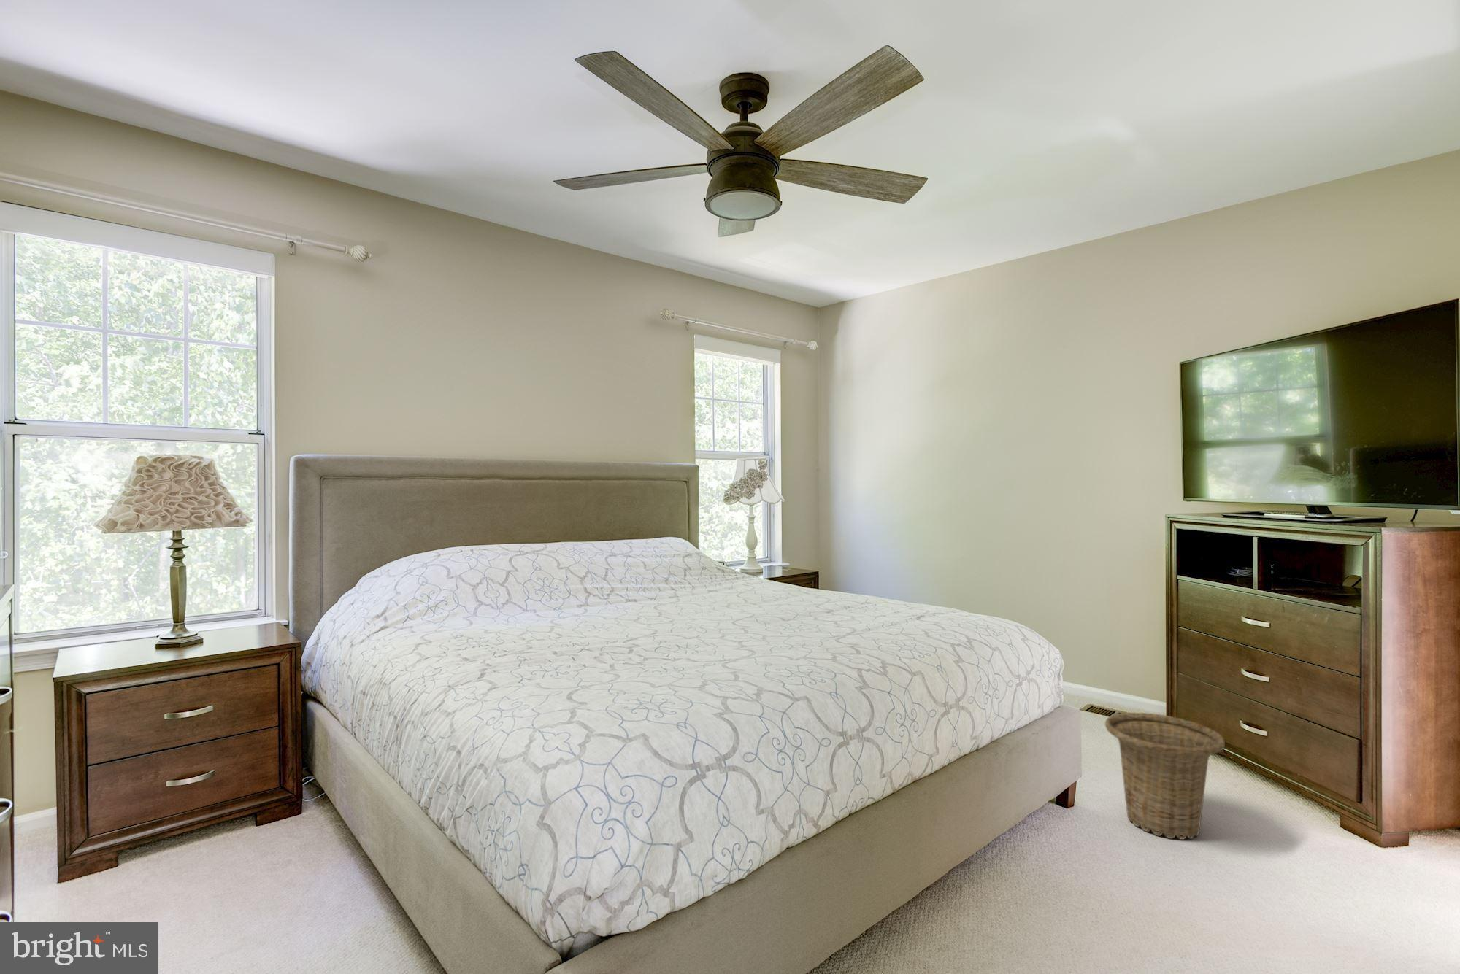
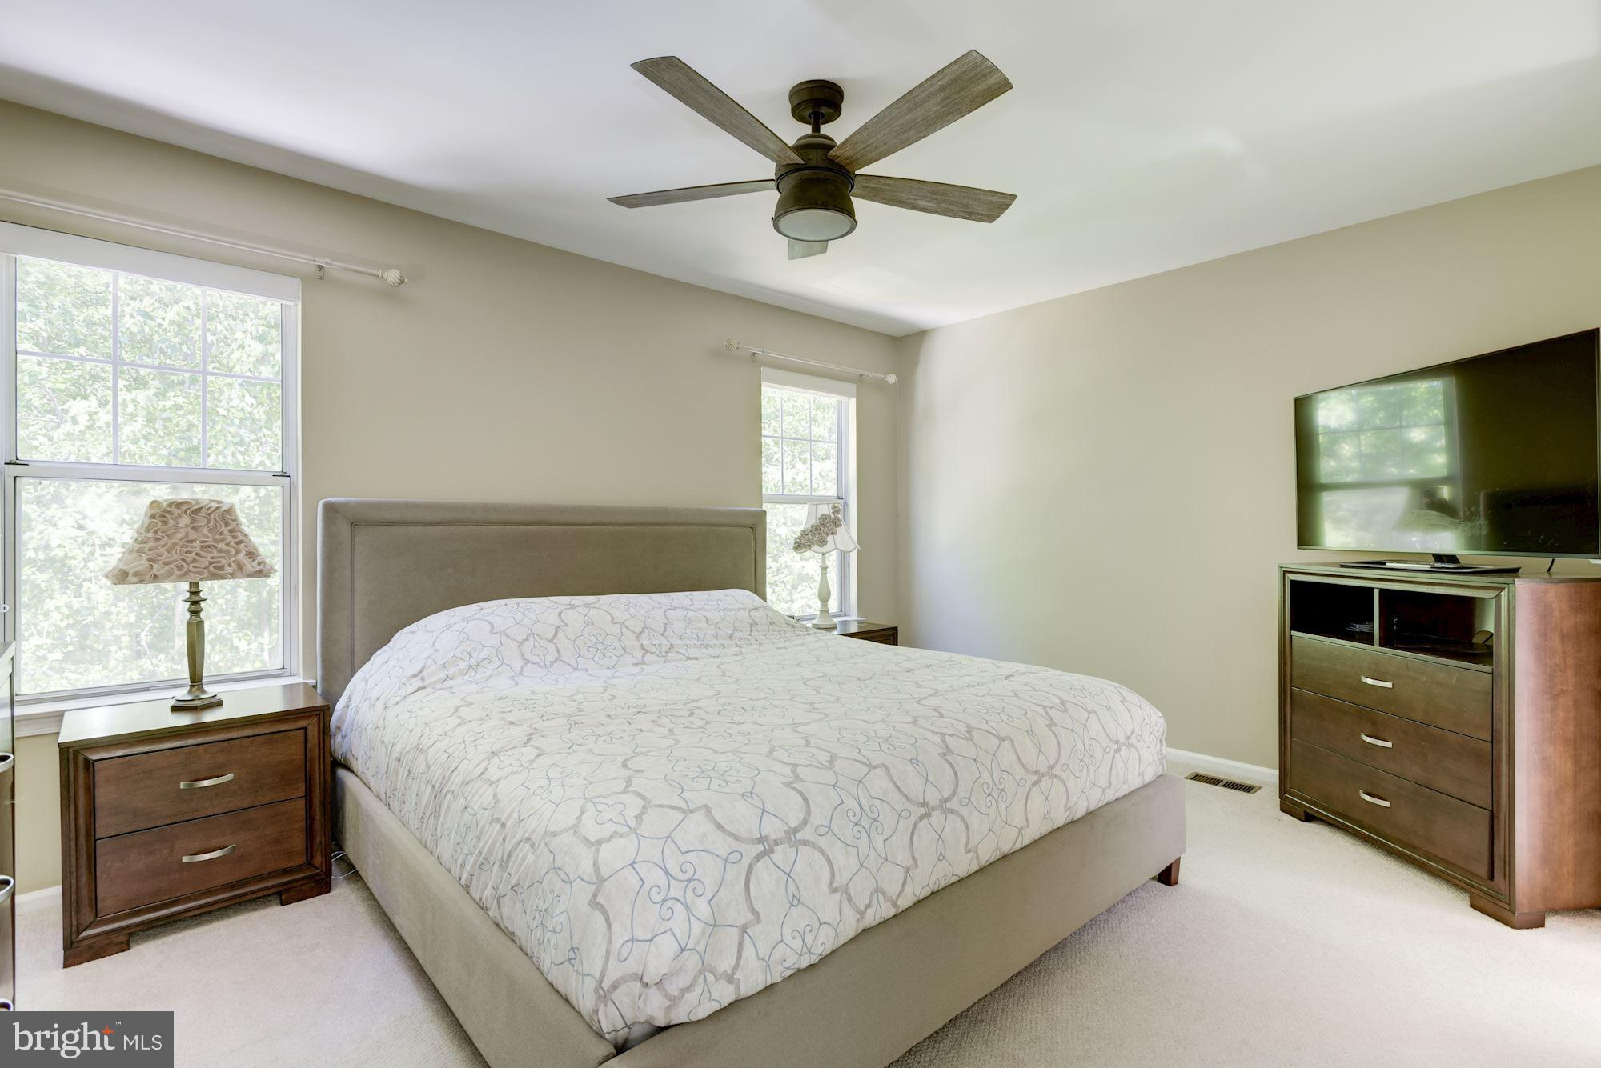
- basket (1162, 776)
